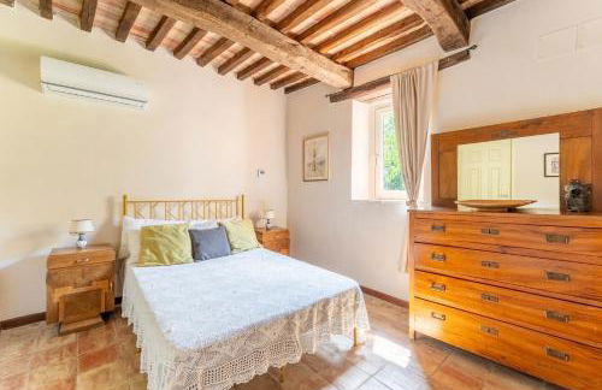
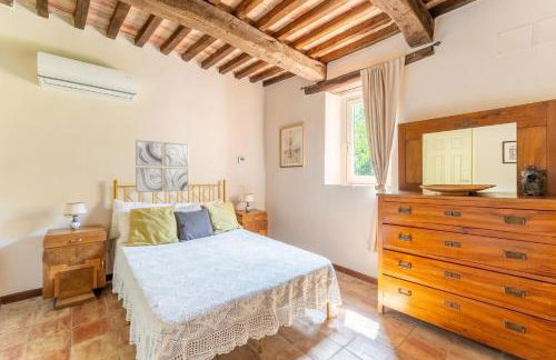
+ wall art (163, 166)
